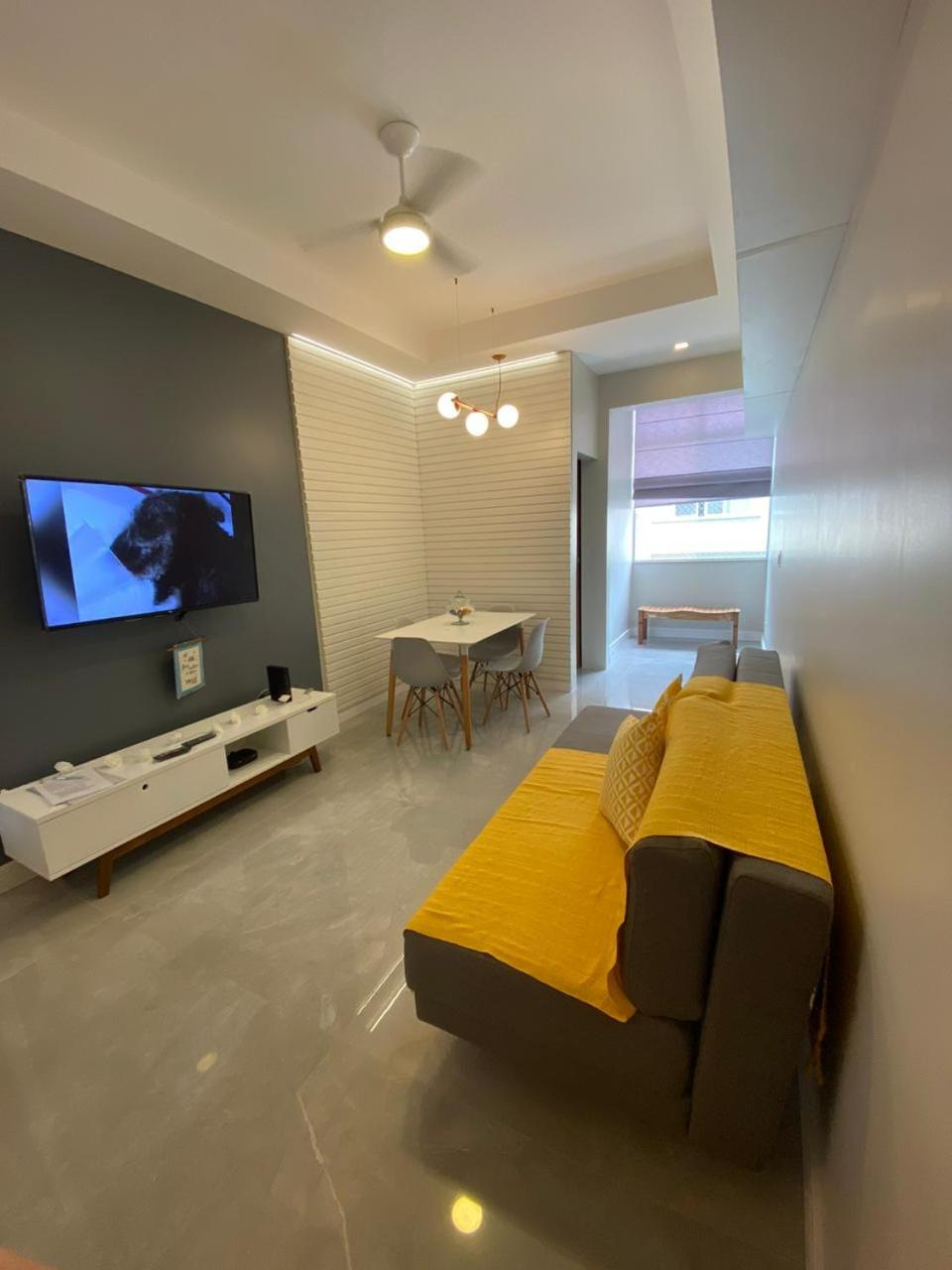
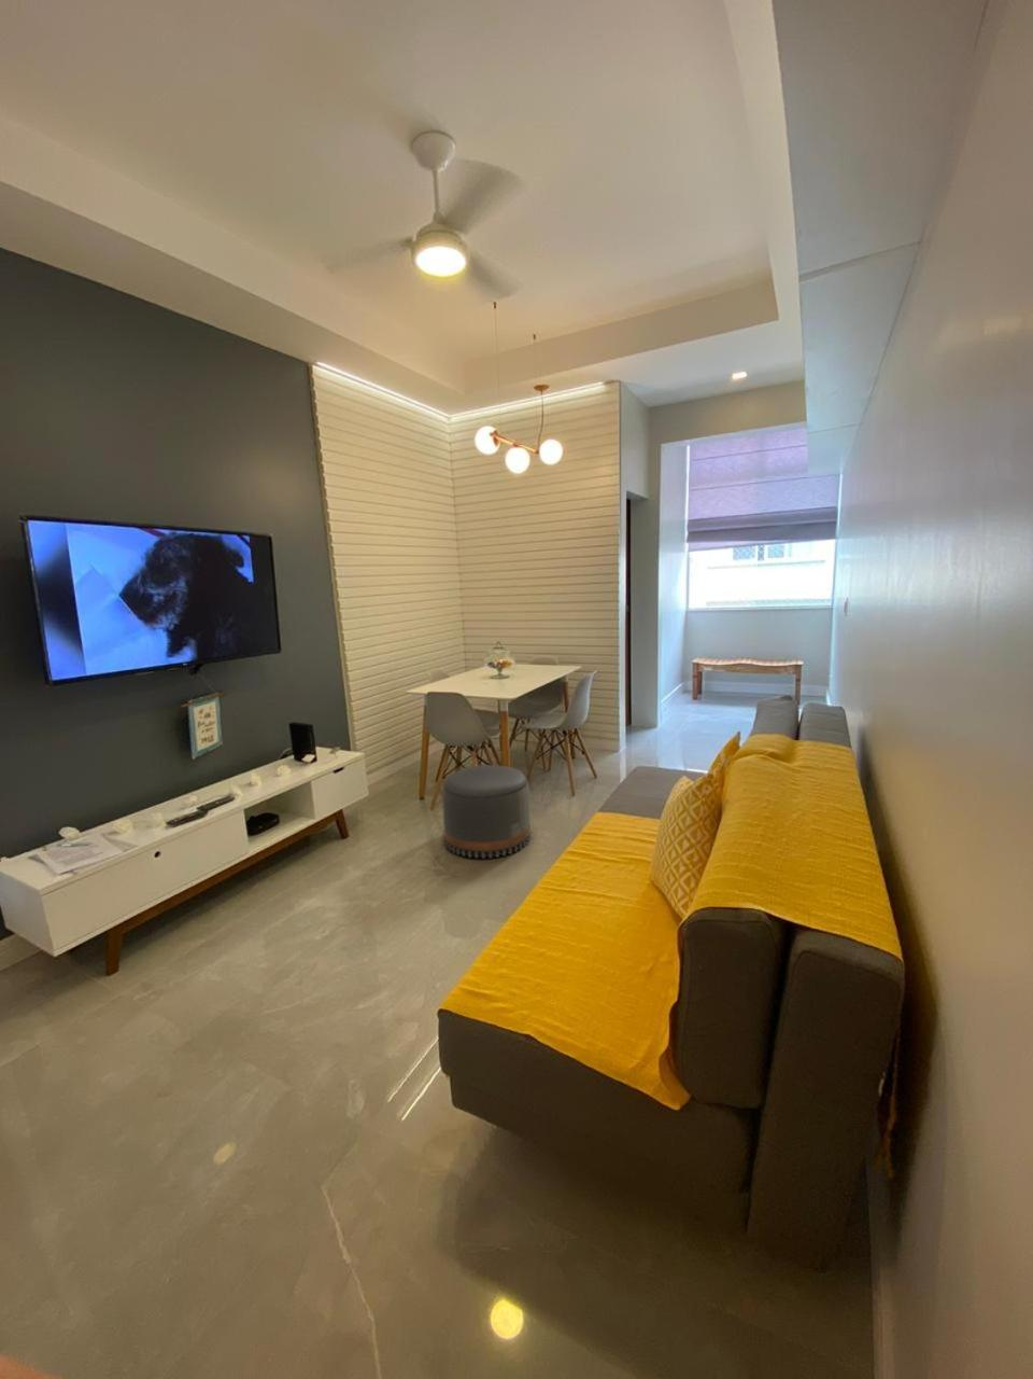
+ pouf (486, 804)
